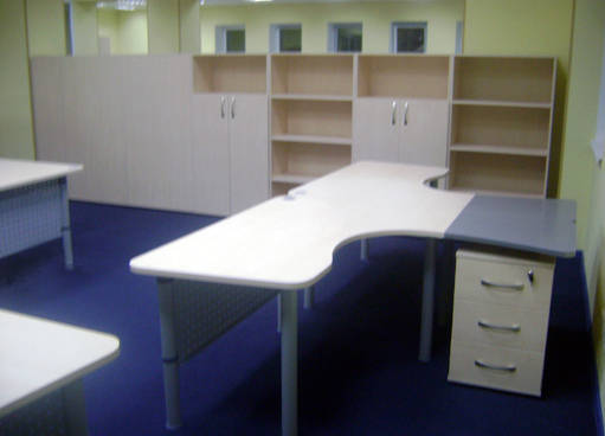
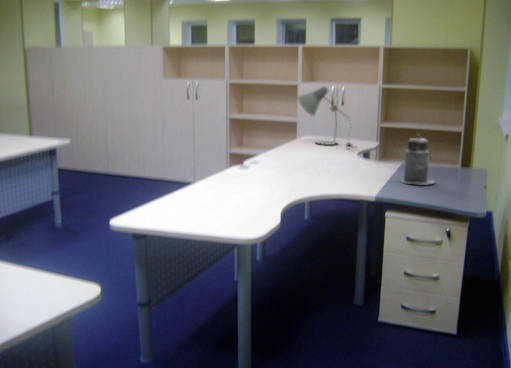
+ canister (419, 158)
+ desk lamp (331, 110)
